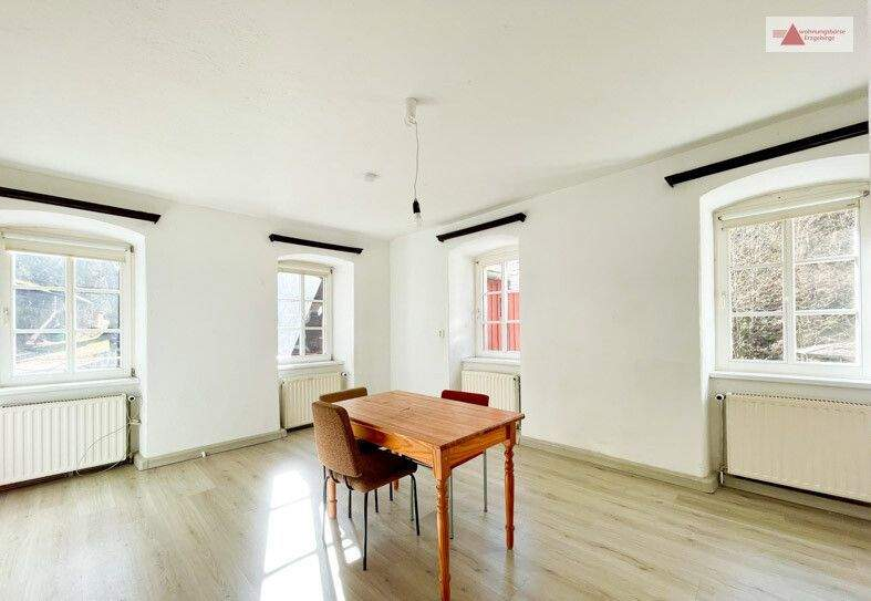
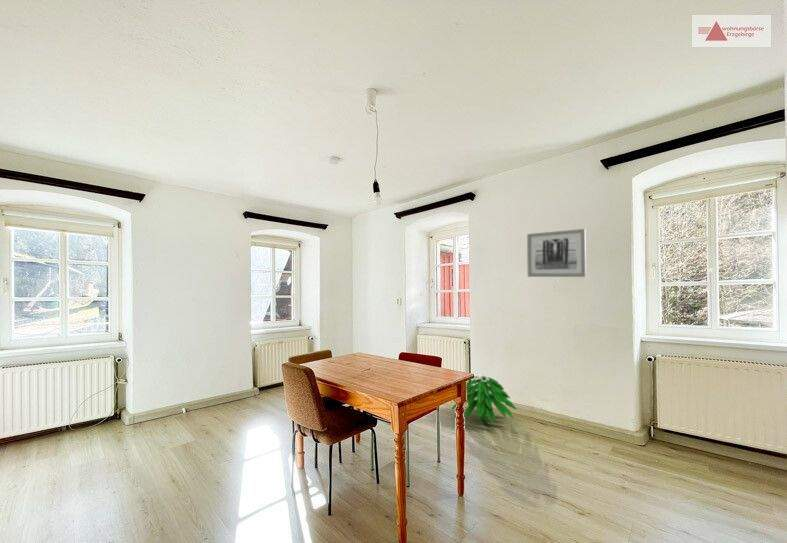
+ wall art (554, 254)
+ indoor plant (483, 396)
